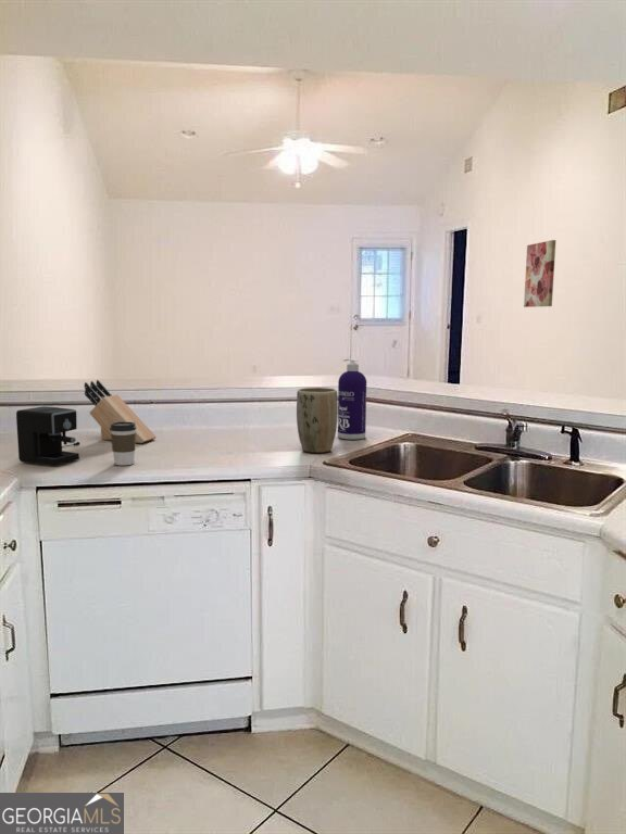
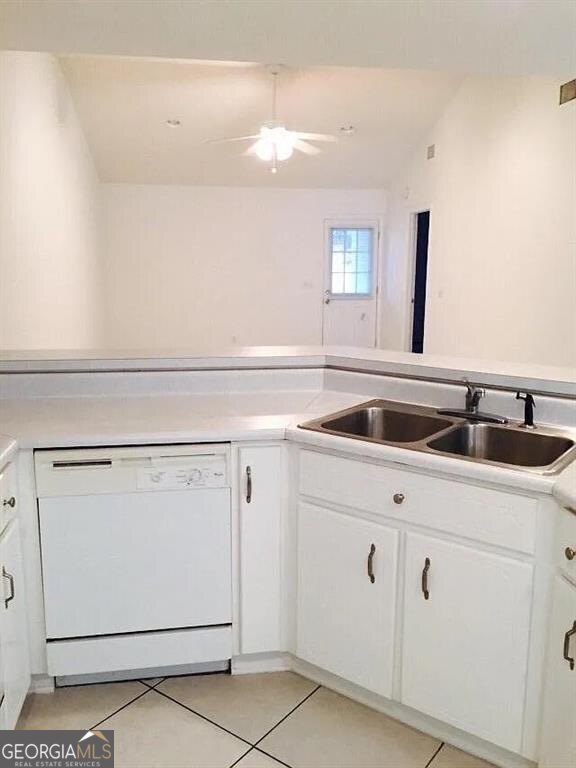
- spray bottle (352, 397)
- coffee maker (66, 430)
- plant pot (316, 419)
- wall art (539, 275)
- knife block (117, 410)
- coffee cup (123, 443)
